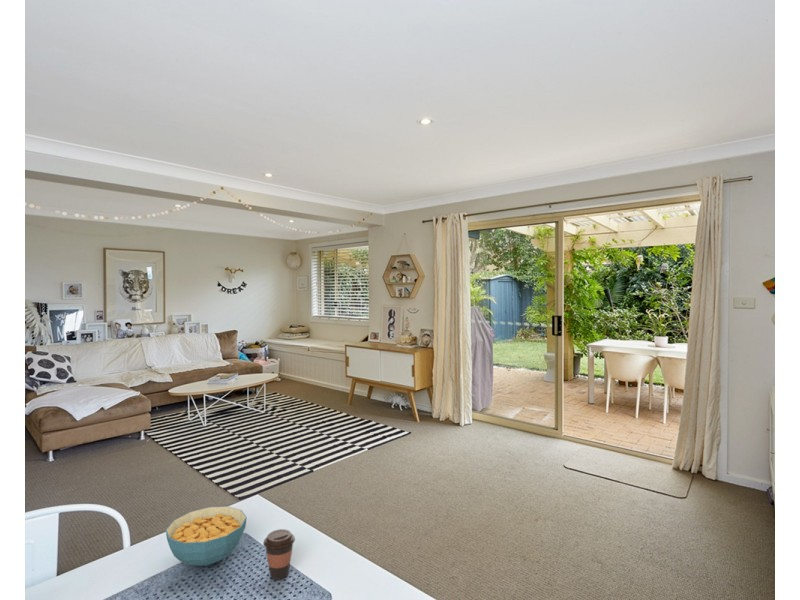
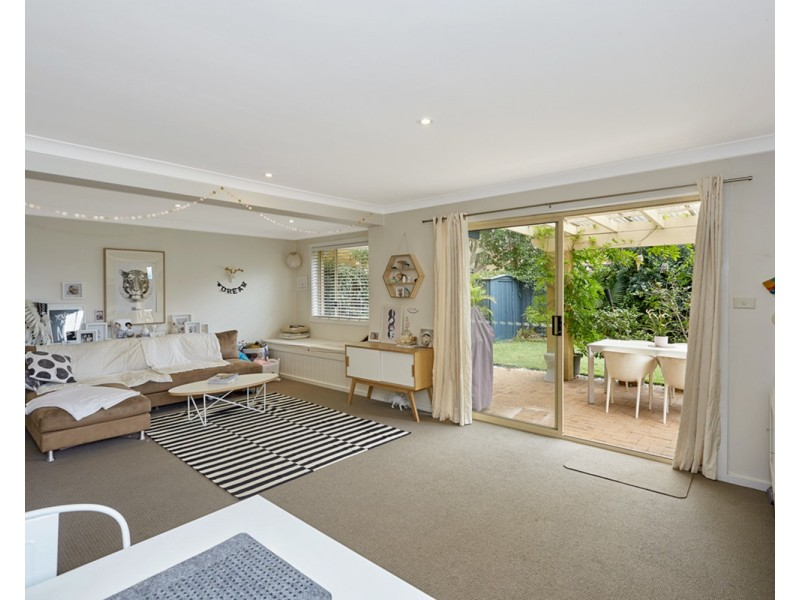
- coffee cup (279, 554)
- cereal bowl (207, 541)
